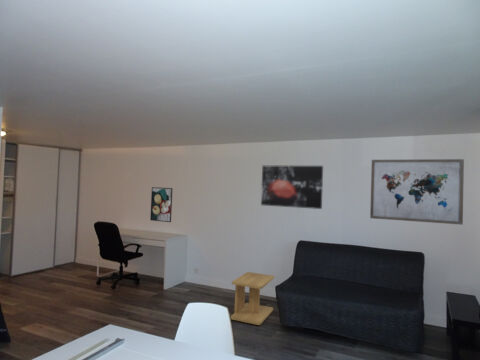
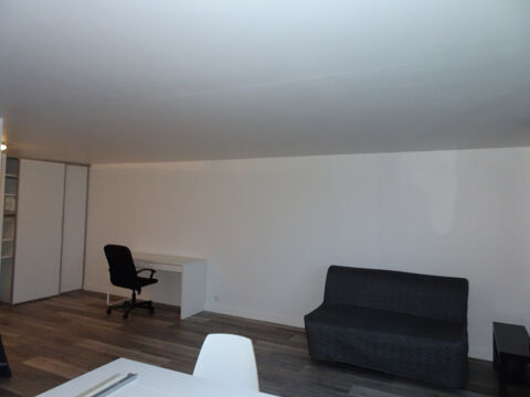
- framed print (161, 204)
- wall art (414, 190)
- wall art (290, 186)
- side table (253, 297)
